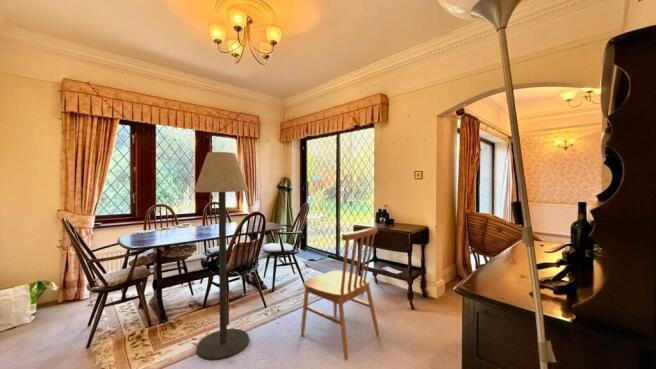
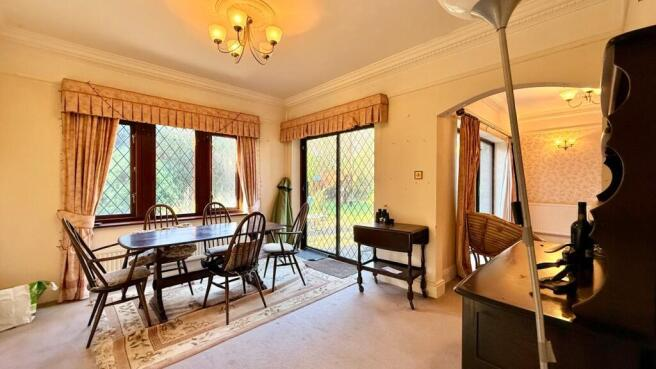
- floor lamp (222, 249)
- dining chair (340, 281)
